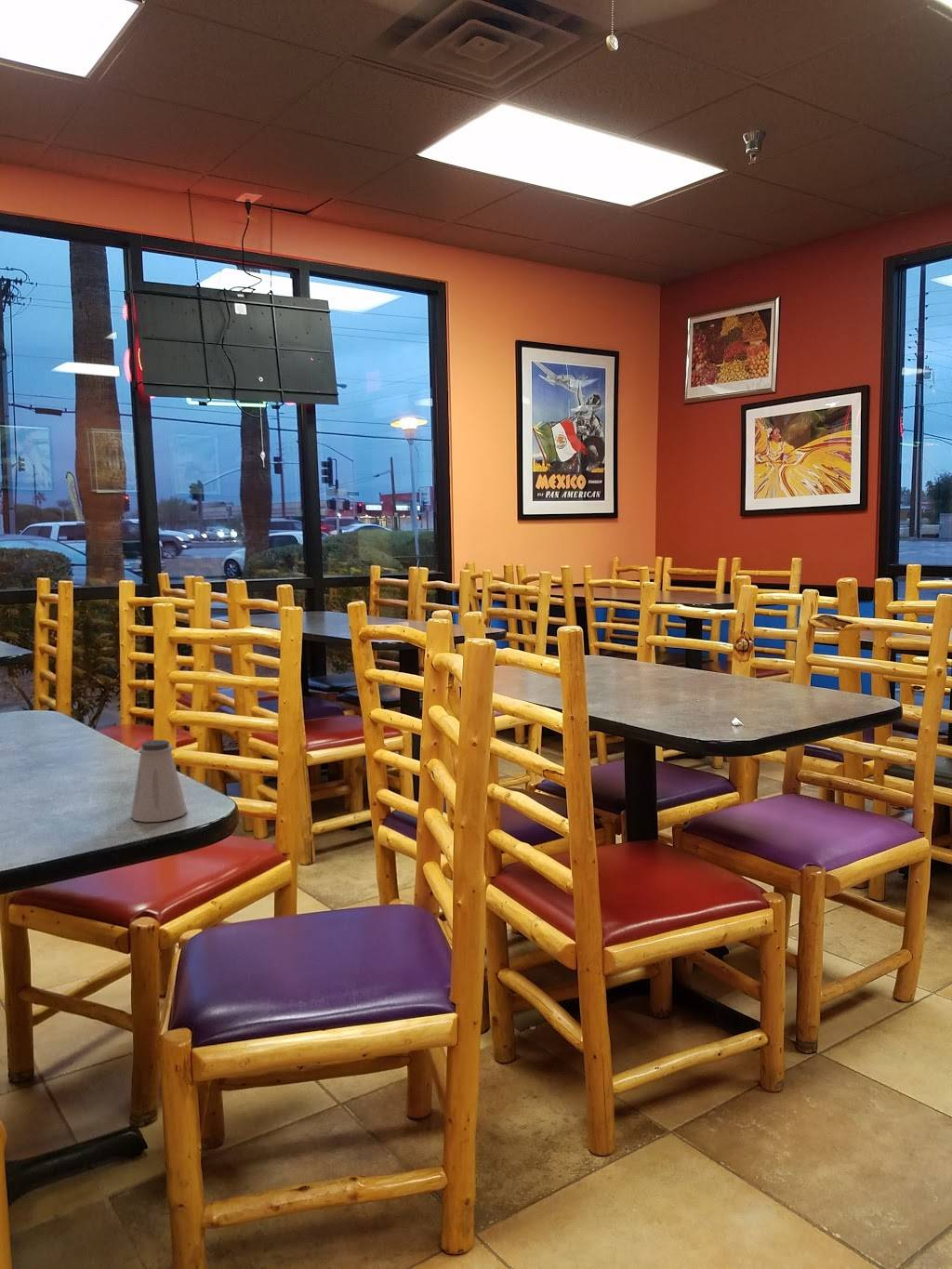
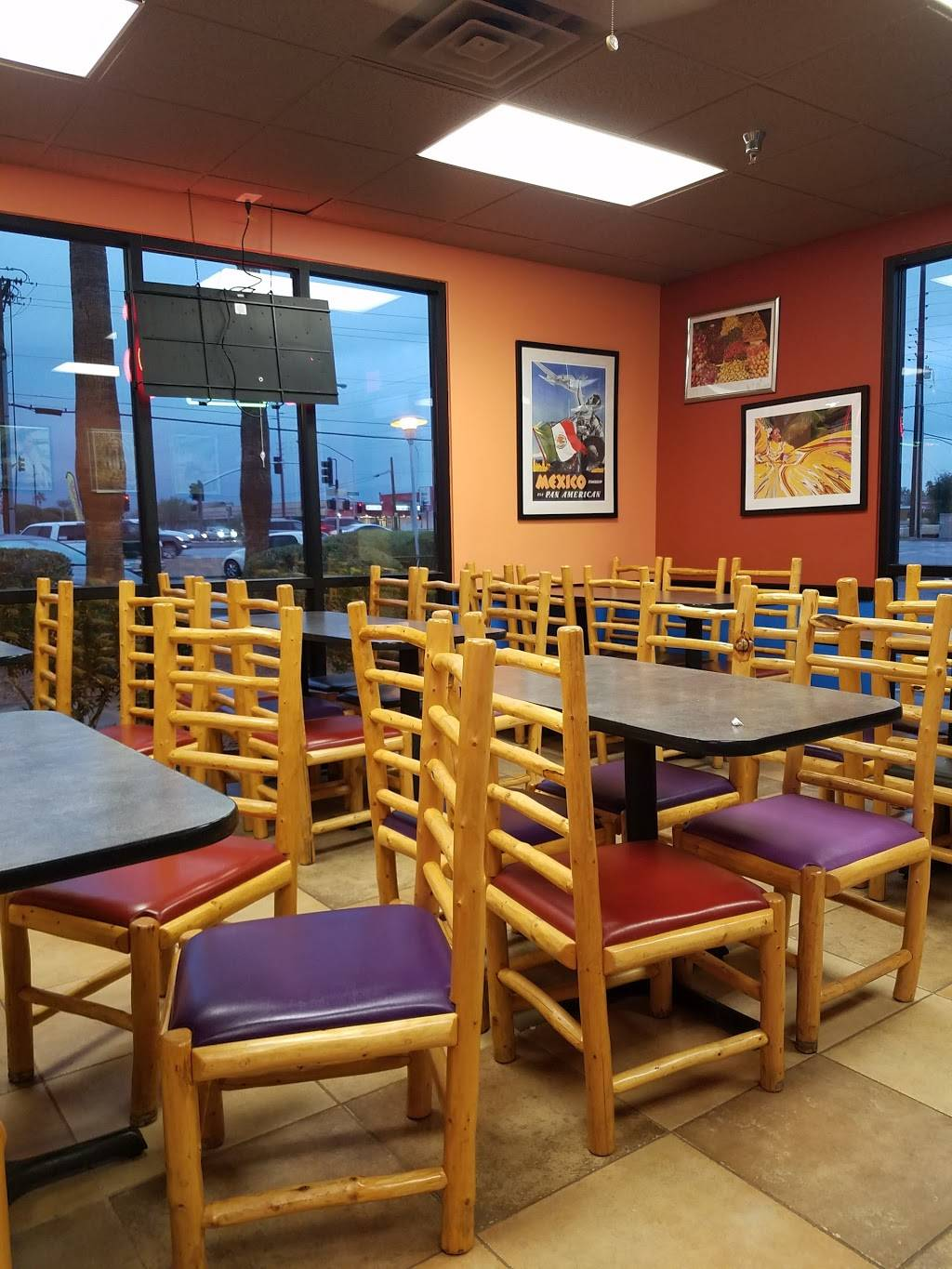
- saltshaker (157, 778)
